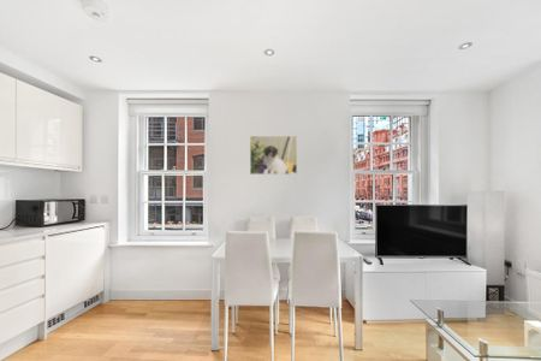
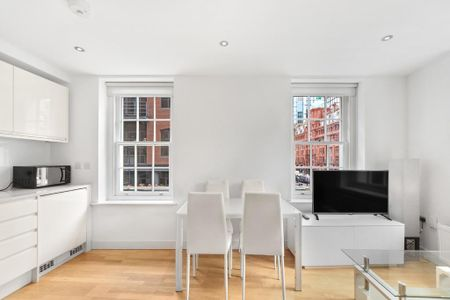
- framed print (273, 155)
